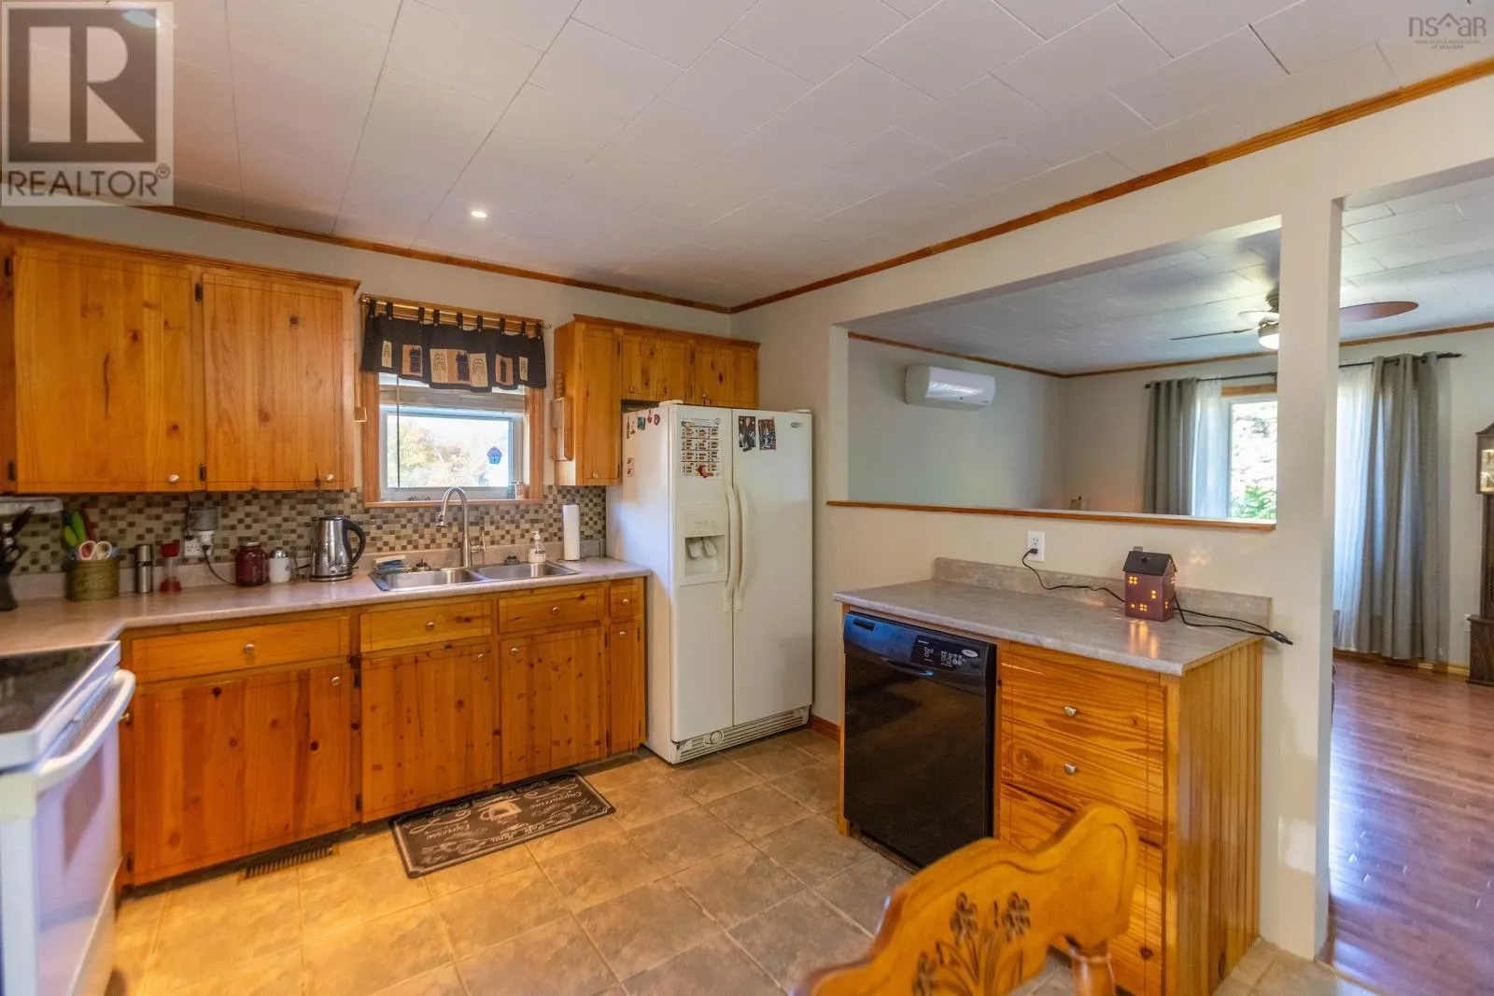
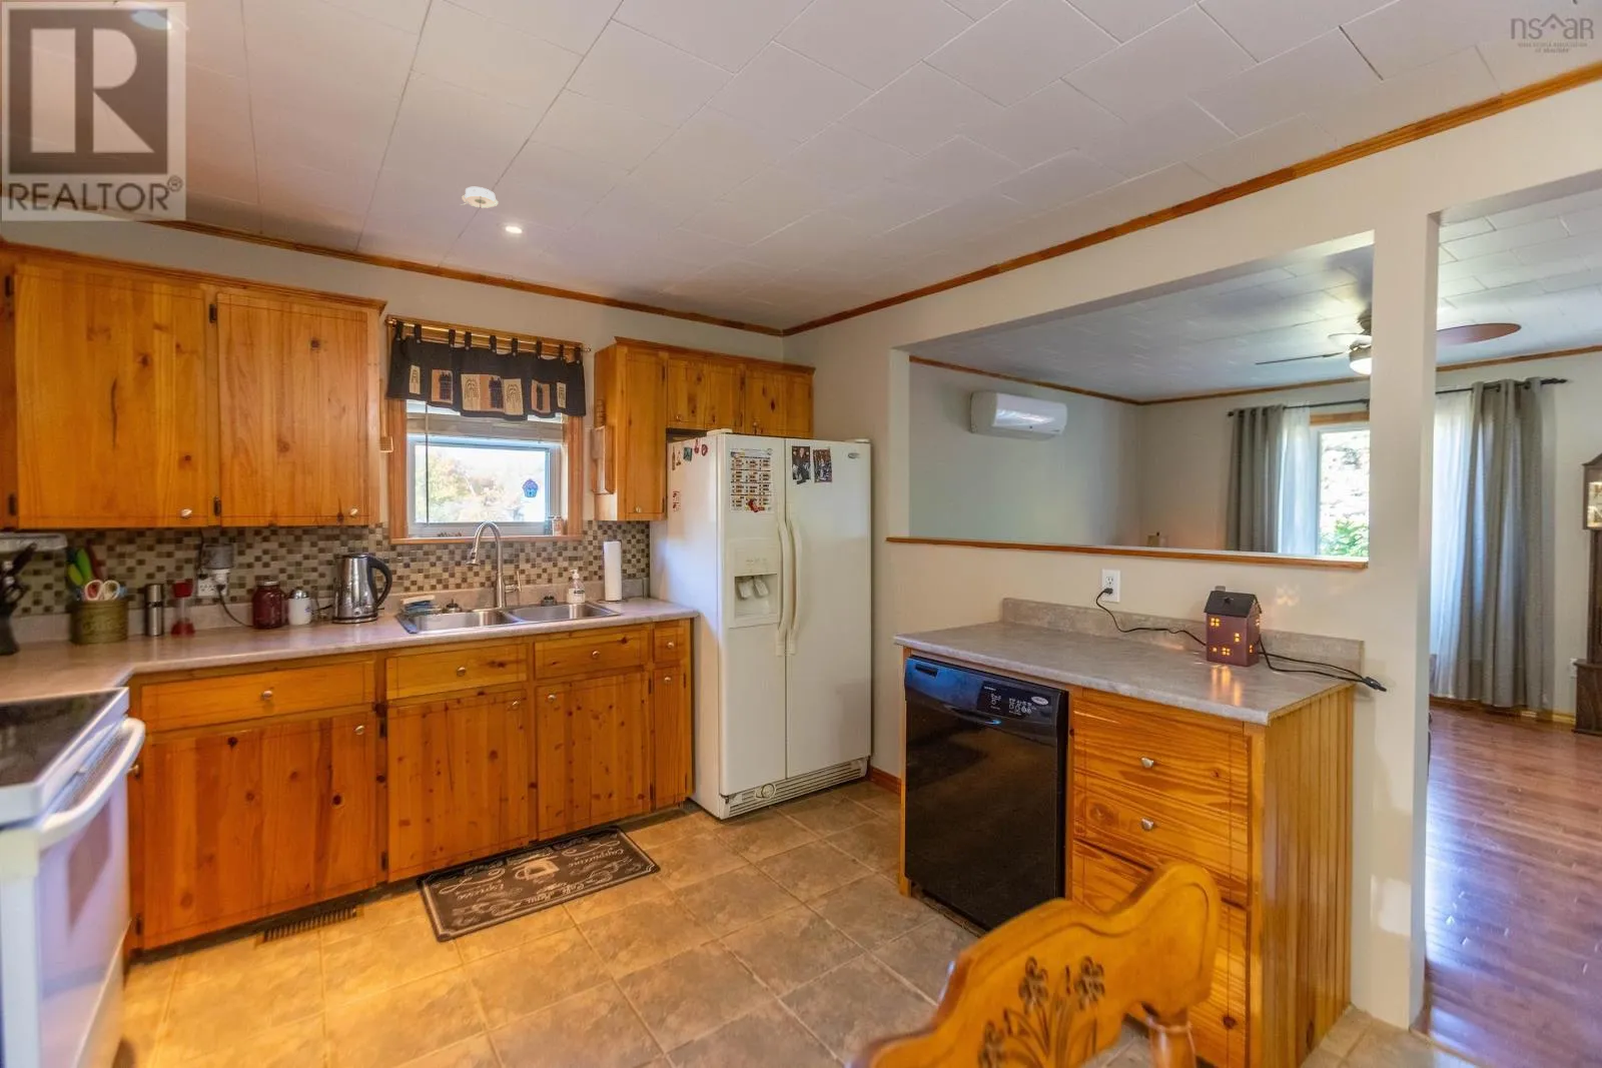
+ smoke detector (479, 197)
